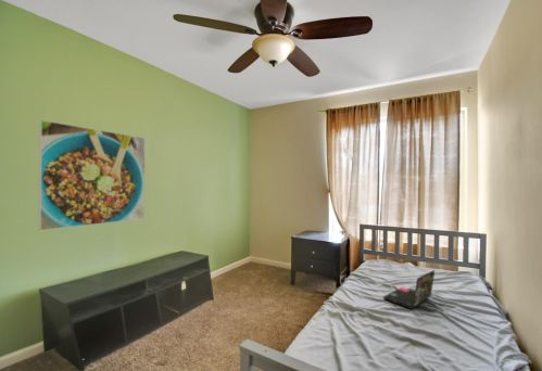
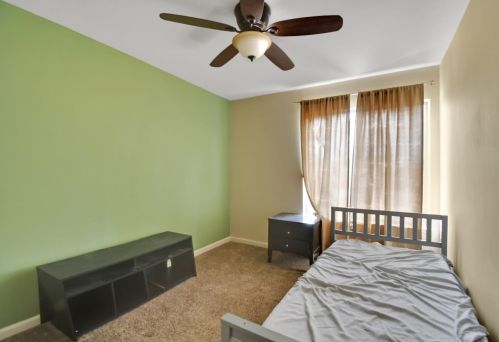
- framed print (100, 177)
- laptop (407, 289)
